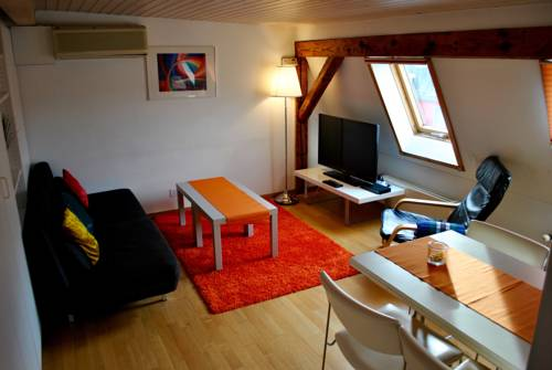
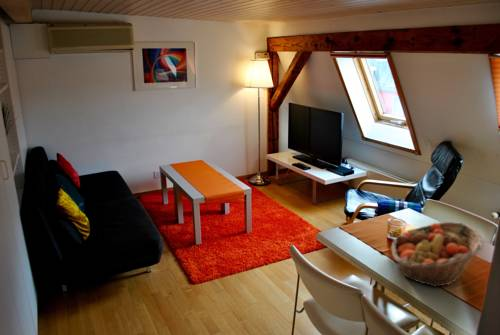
+ fruit basket (434, 250)
